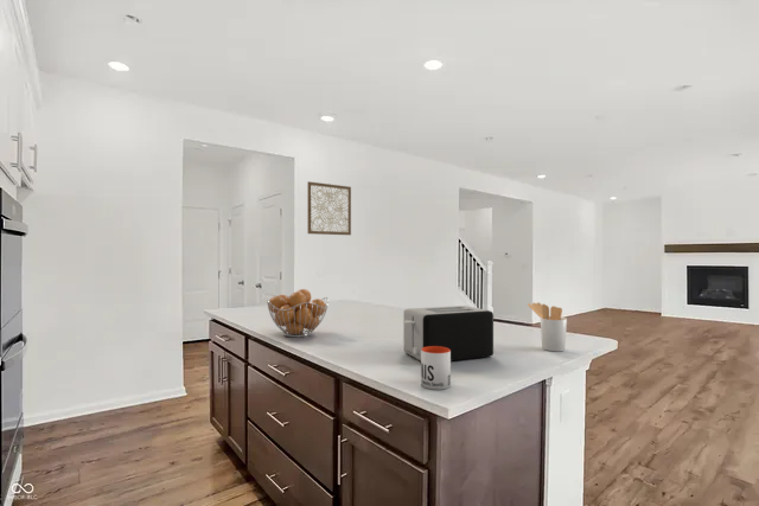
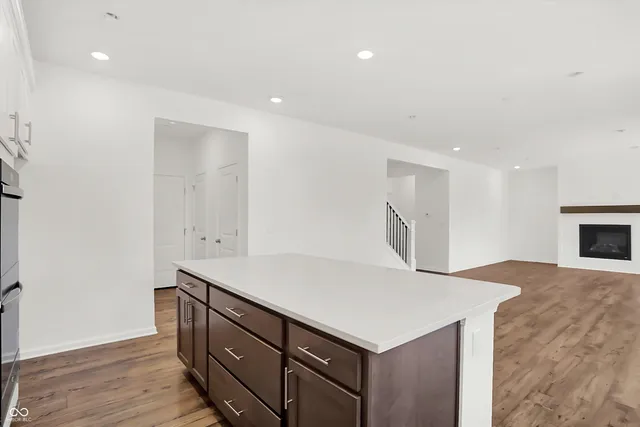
- mug (436, 365)
- utensil holder (547, 325)
- fruit basket (298, 312)
- wall art (329, 210)
- toaster (447, 332)
